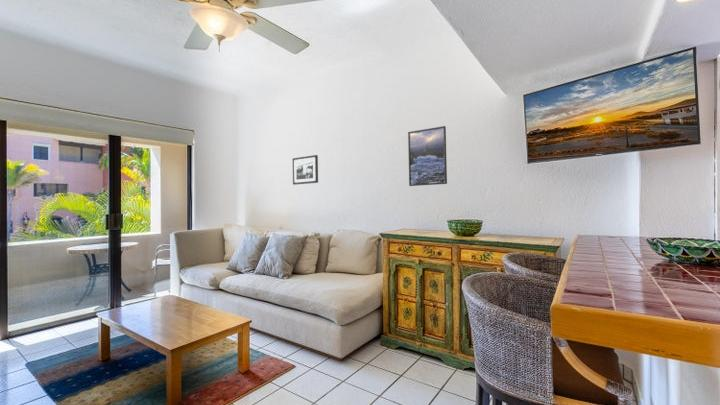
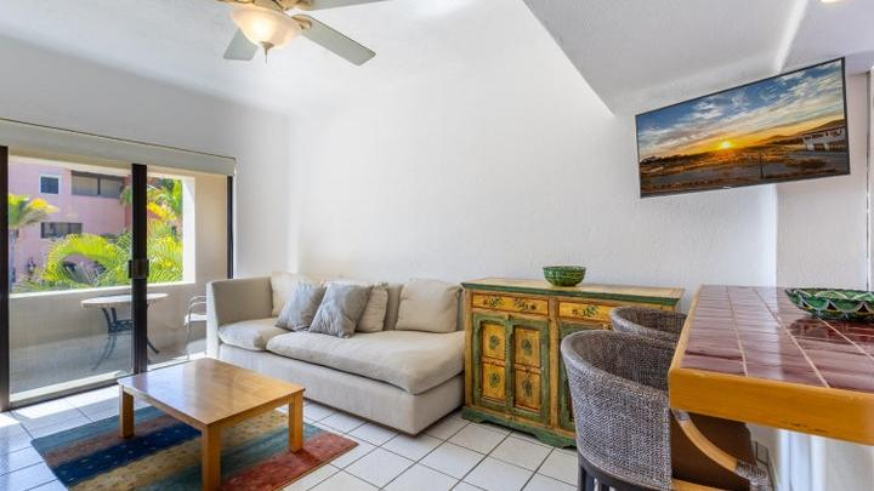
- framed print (426, 157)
- picture frame (305, 170)
